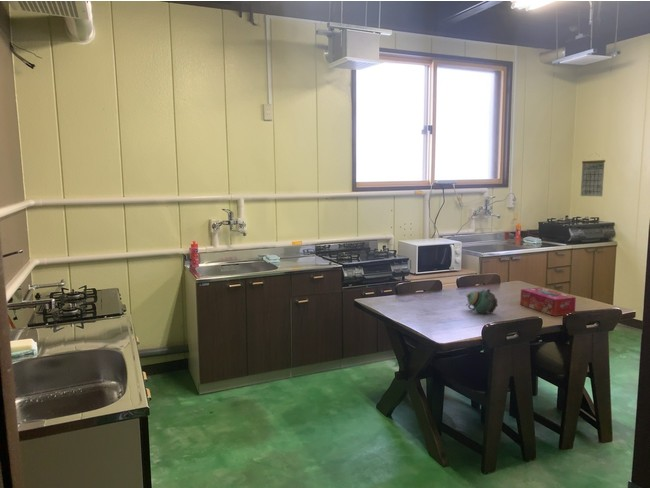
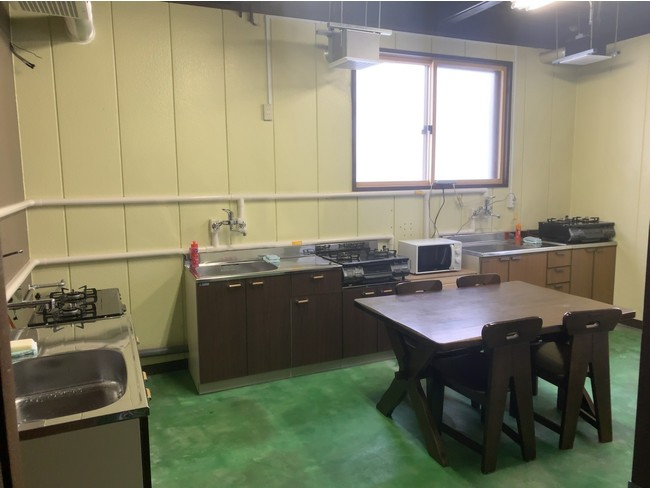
- calendar (592, 174)
- teapot (481, 299)
- tissue box (546, 301)
